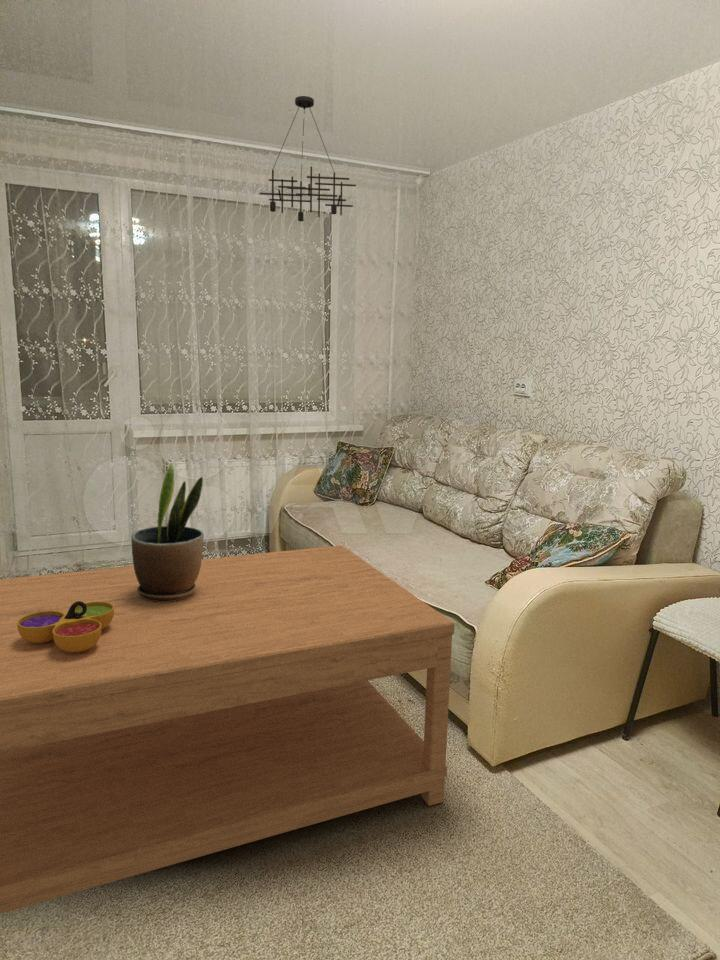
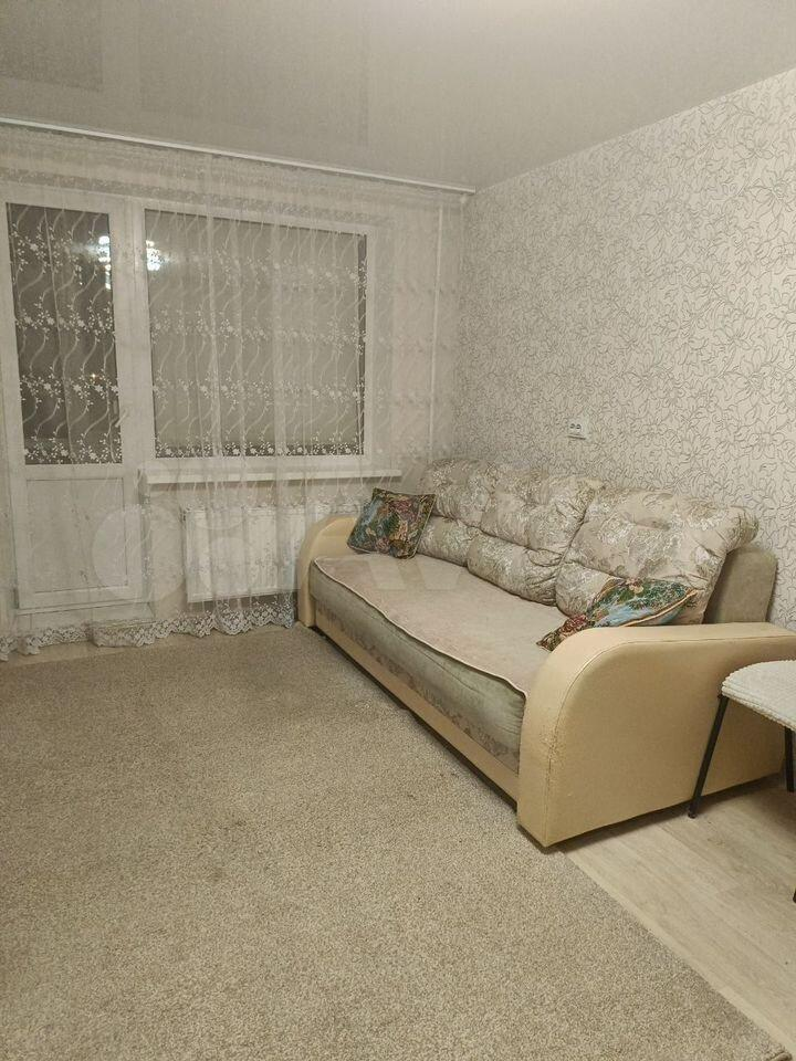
- decorative bowl (72, 622)
- chandelier (311, 166)
- potted plant (167, 531)
- coffee table (196, 689)
